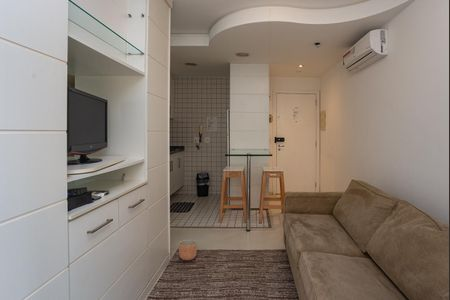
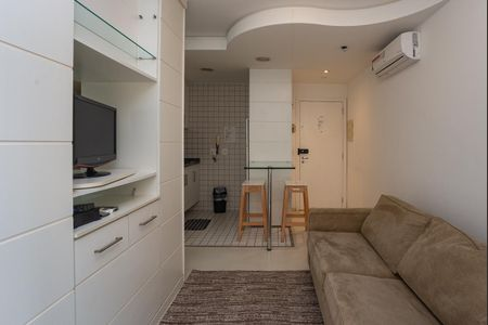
- planter (187, 250)
